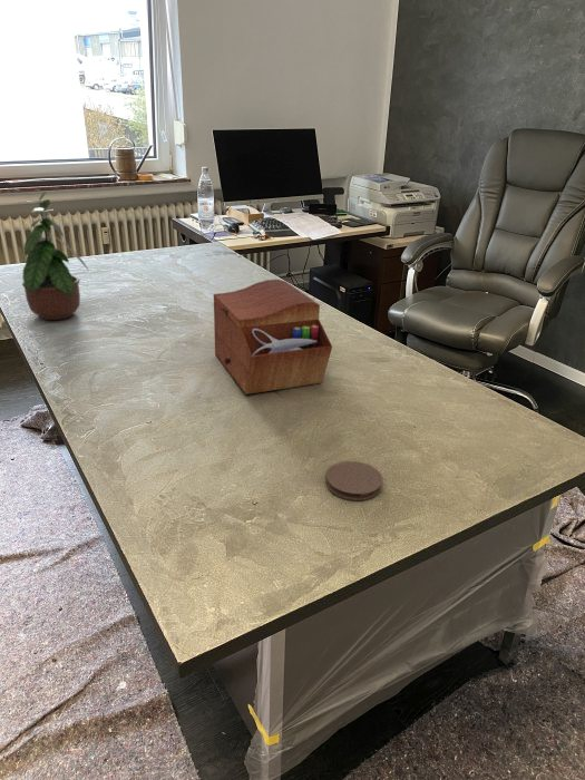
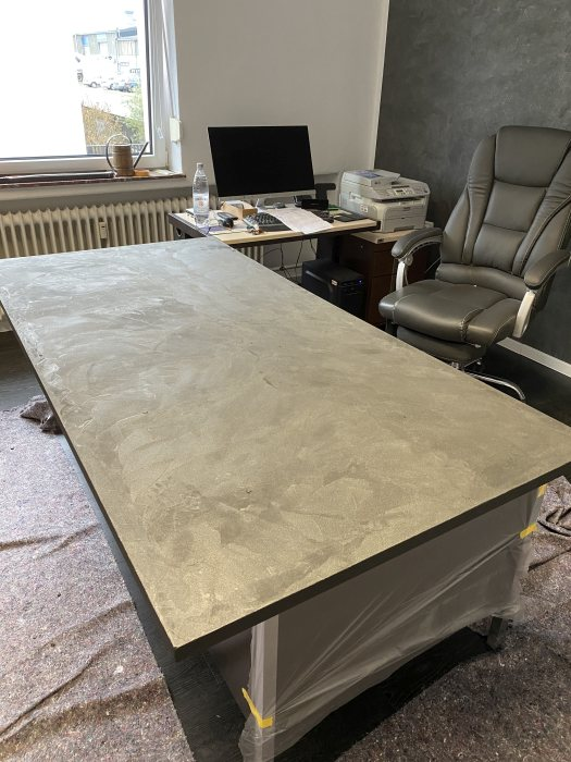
- potted plant (51, 255)
- coaster (353, 479)
- sewing box (267, 335)
